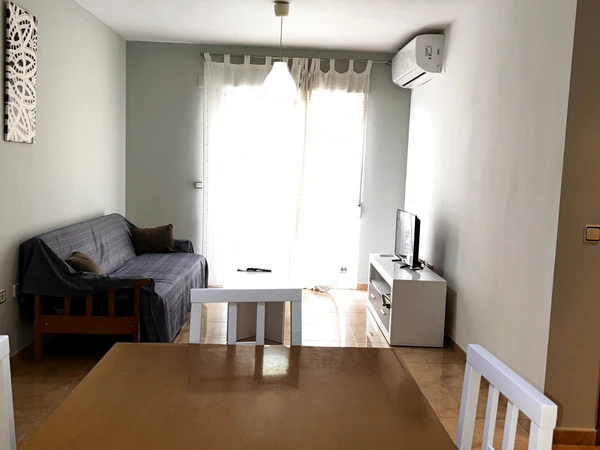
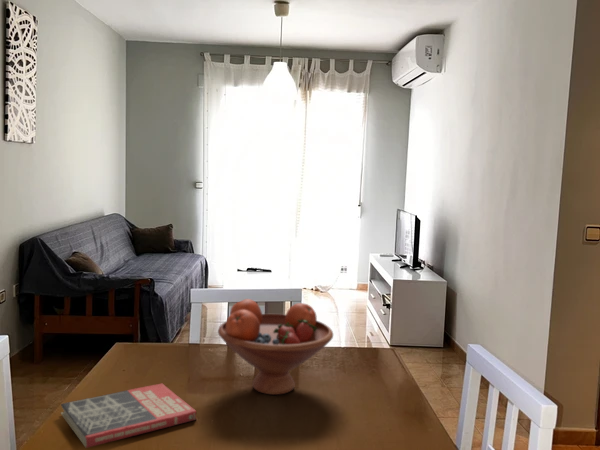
+ fruit bowl (275, 346)
+ book (128, 411)
